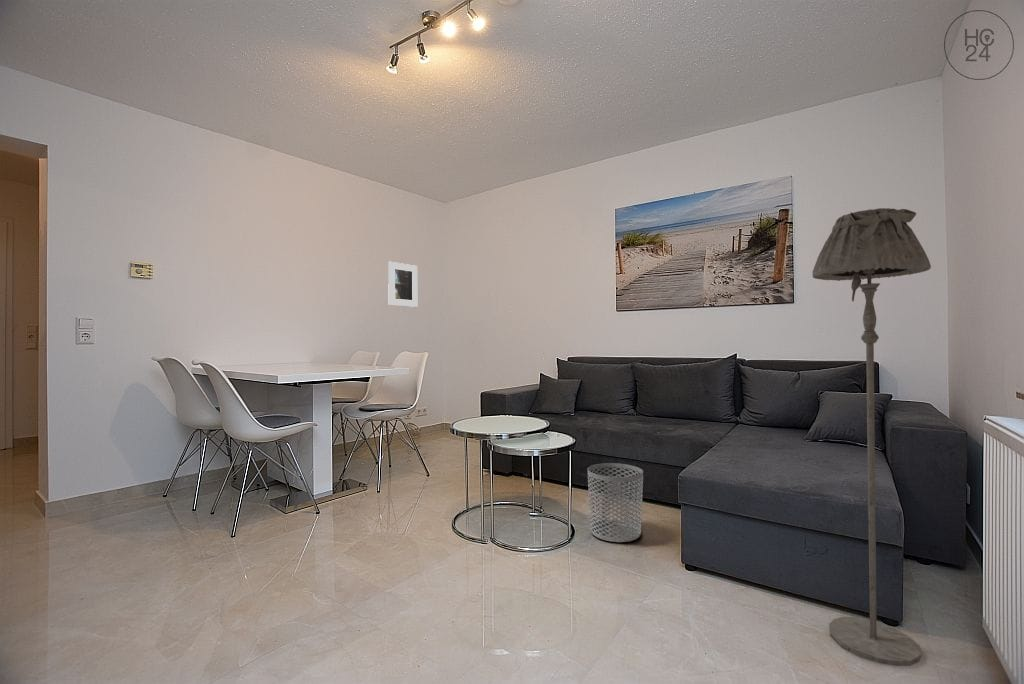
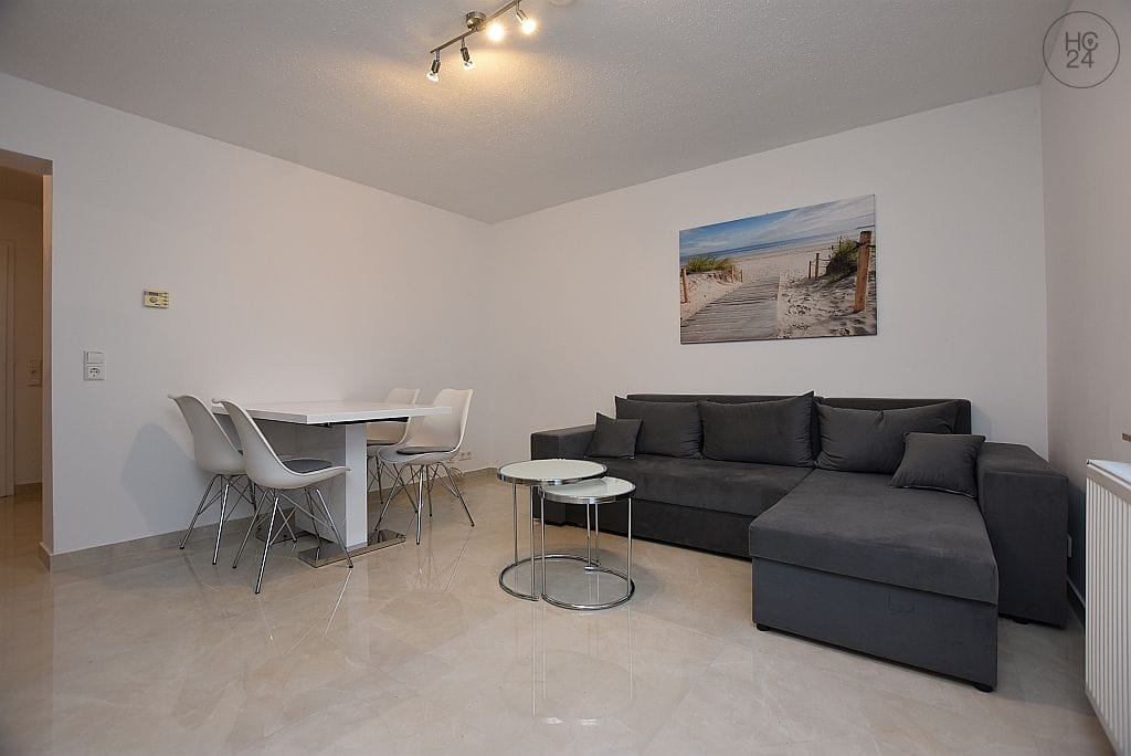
- waste bin (615, 501)
- floor lamp (870, 427)
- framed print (403, 284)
